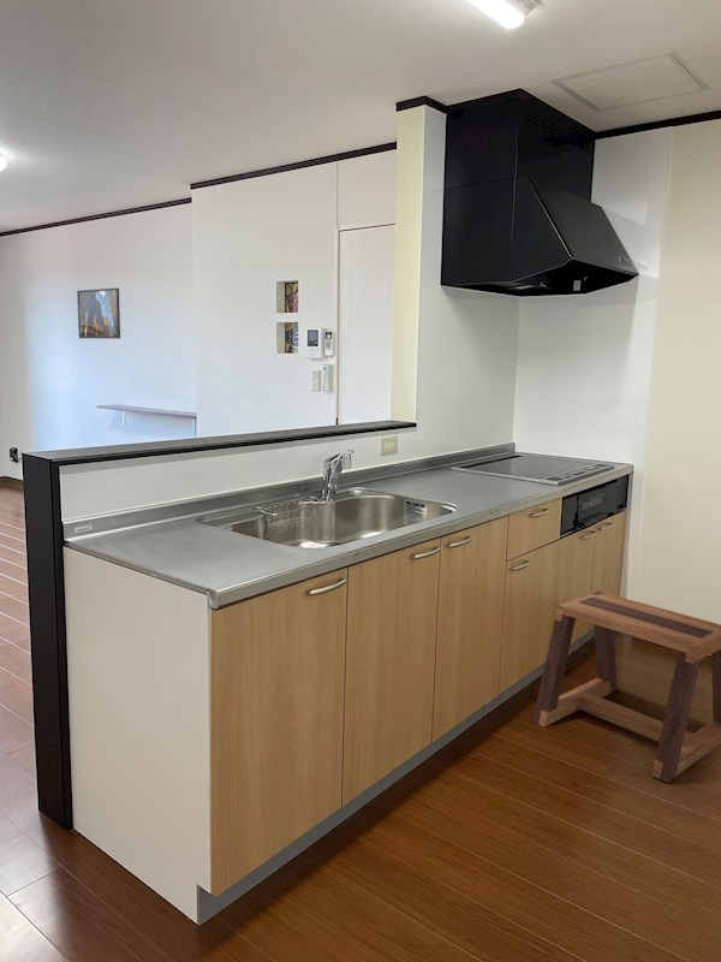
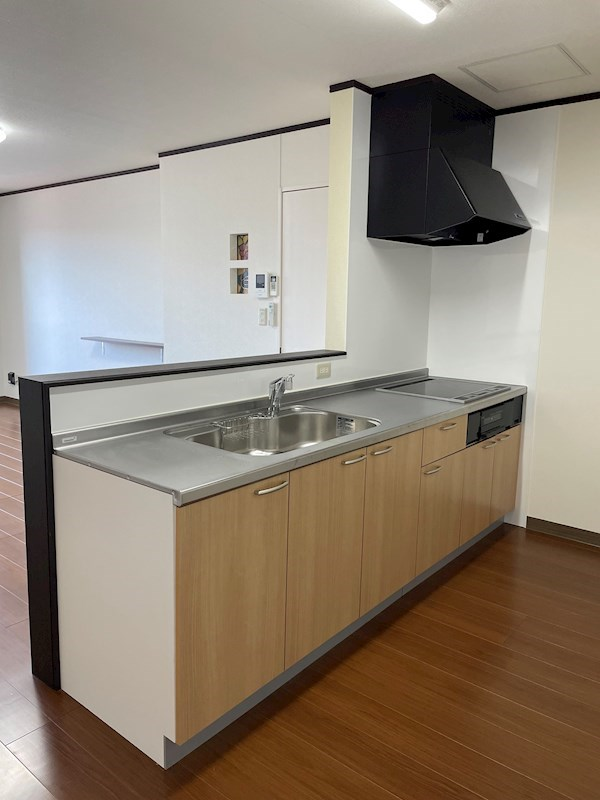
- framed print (97, 314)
- stool (615, 672)
